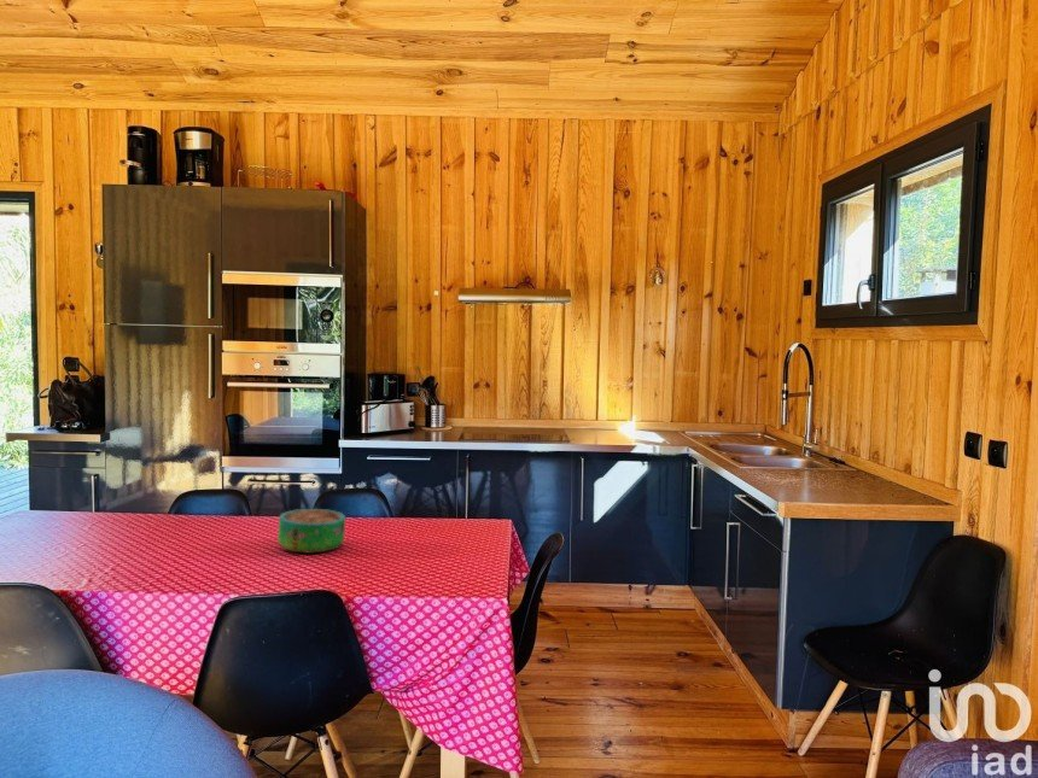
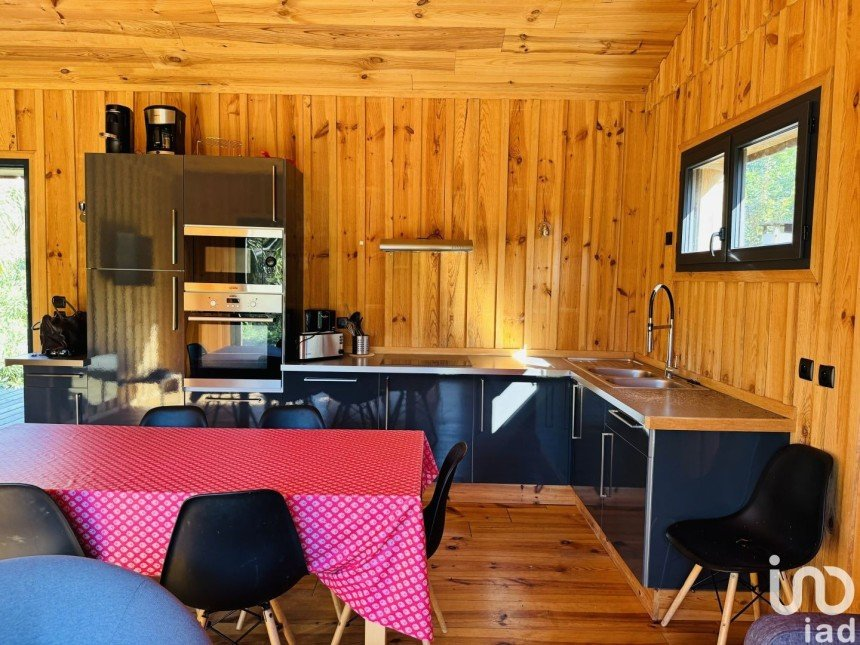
- decorative bowl (311, 530)
